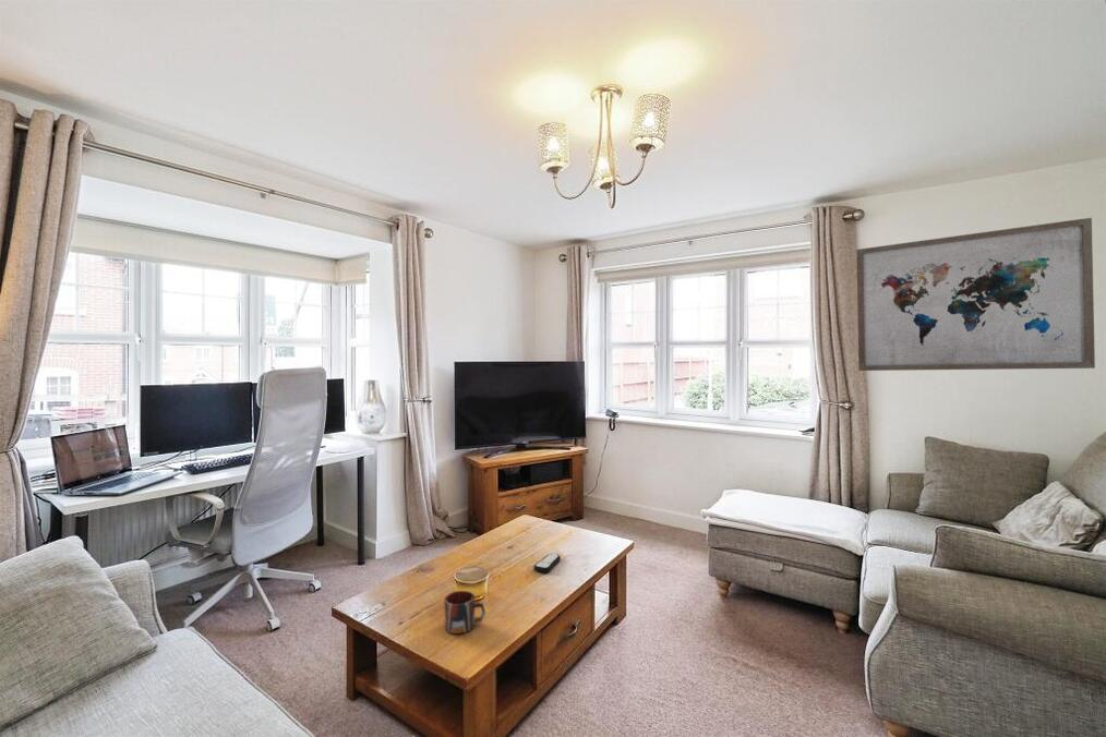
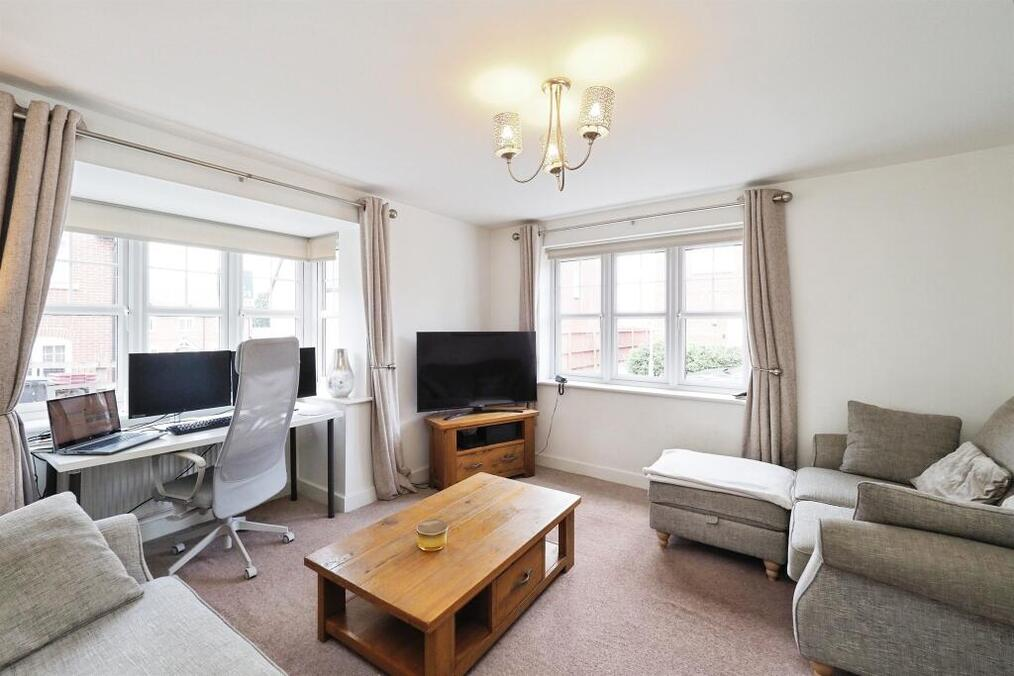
- wall art (962, 302)
- remote control (548, 561)
- mug (462, 611)
